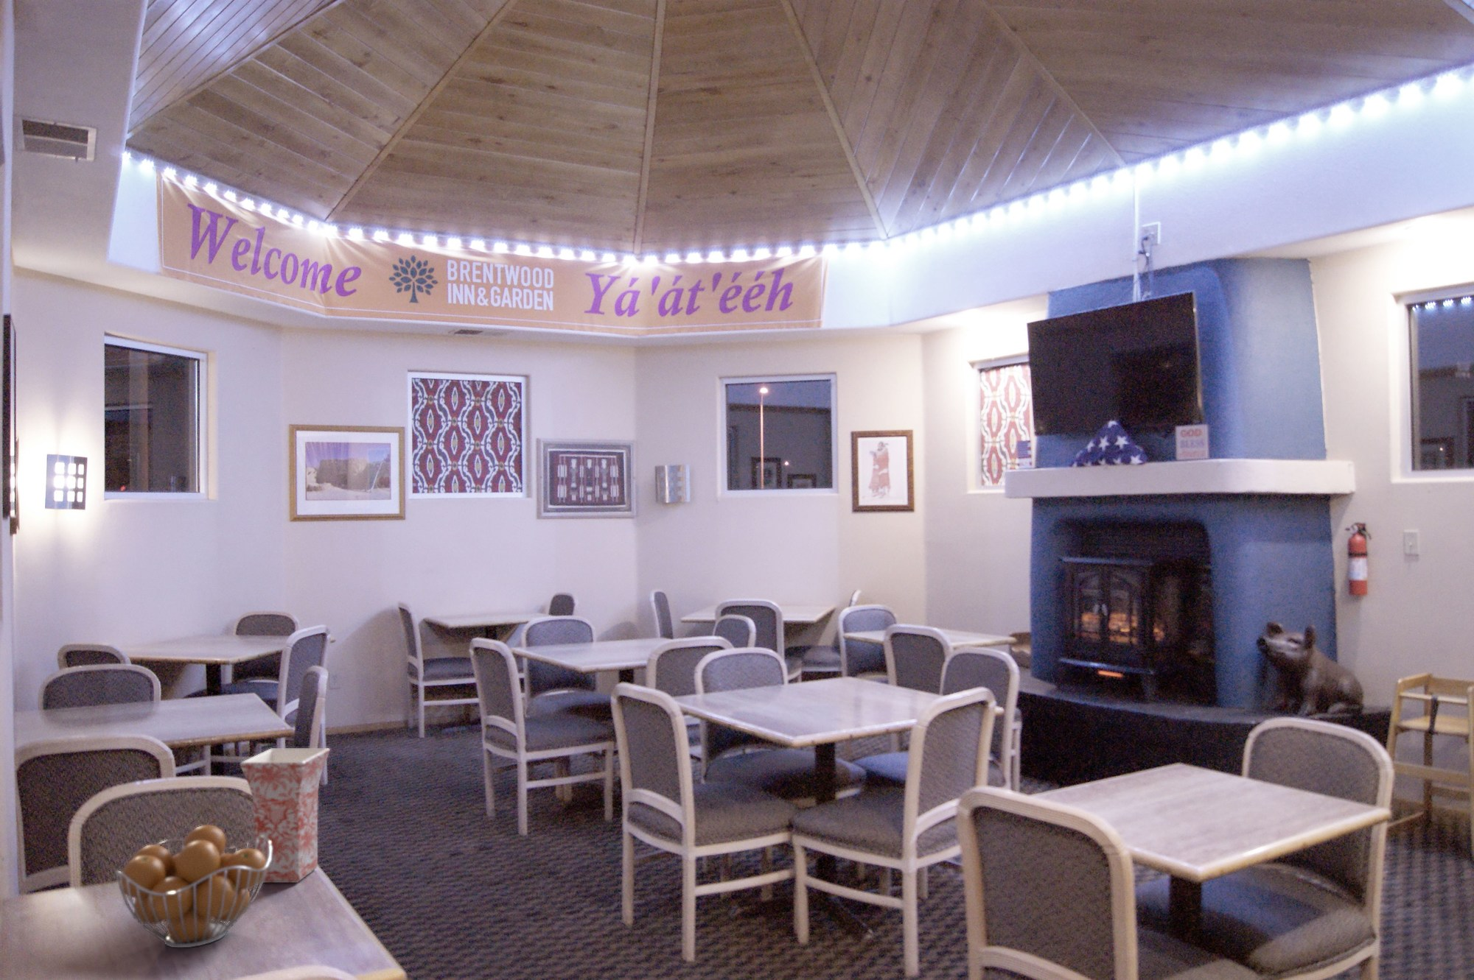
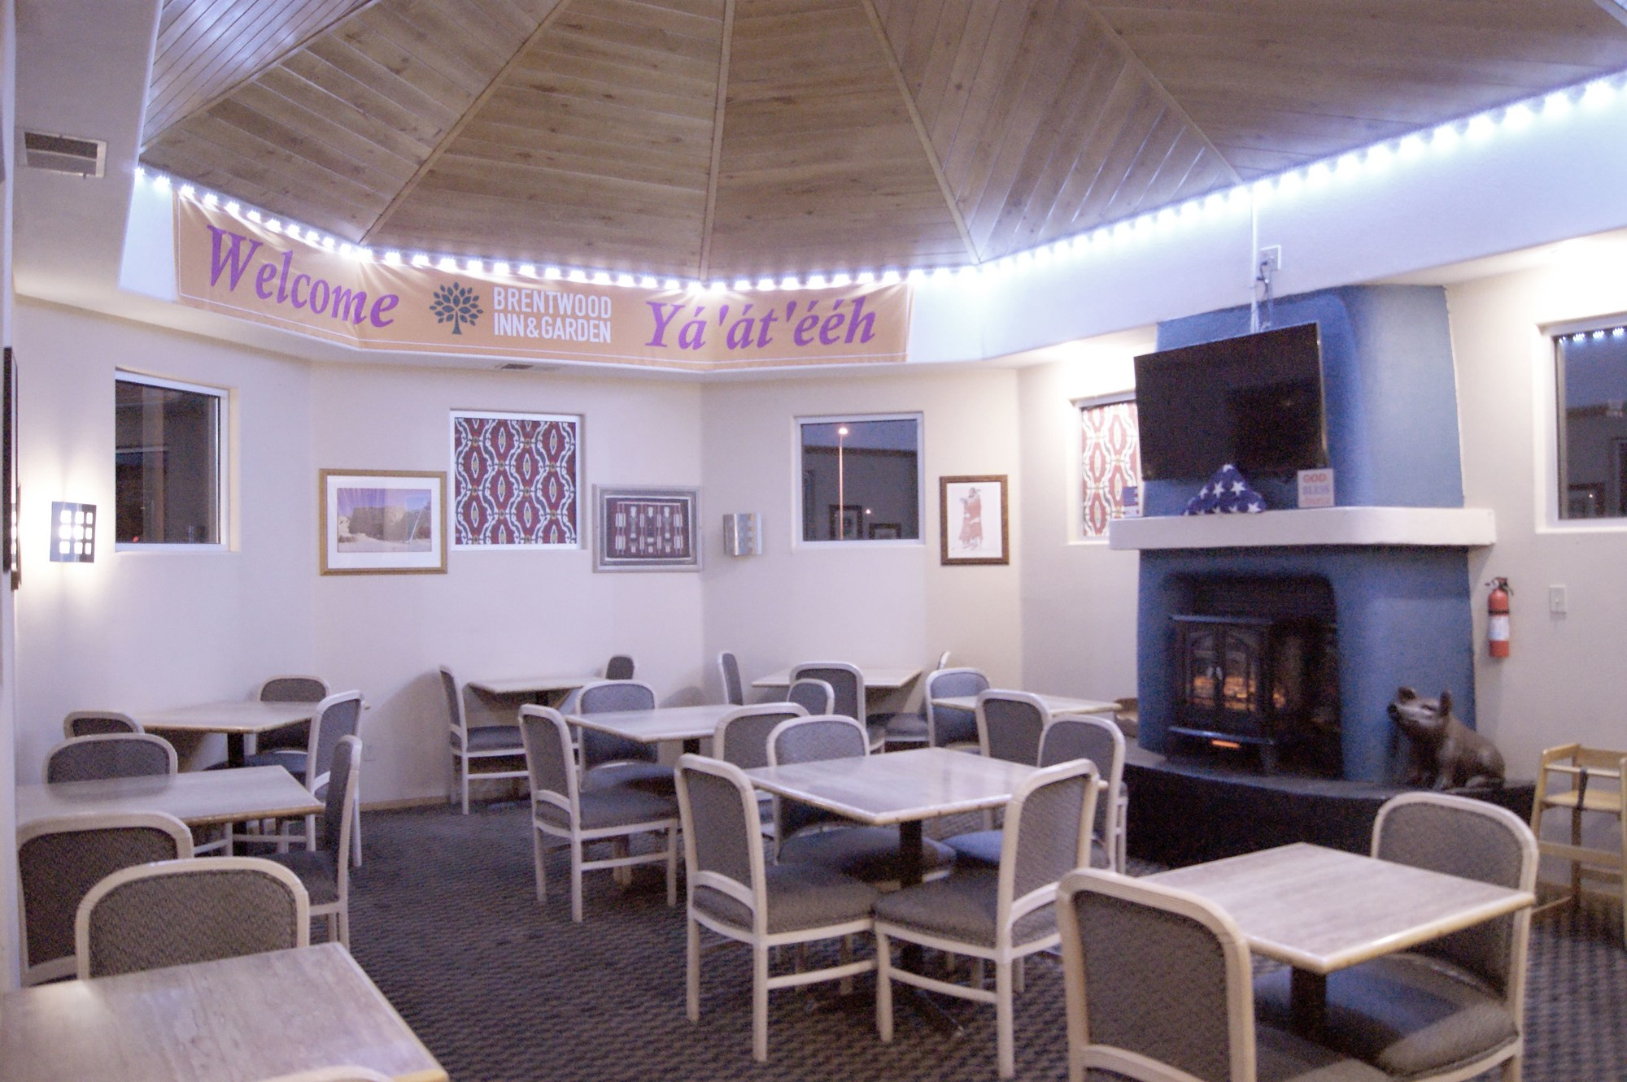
- vase (286, 815)
- fruit basket (196, 884)
